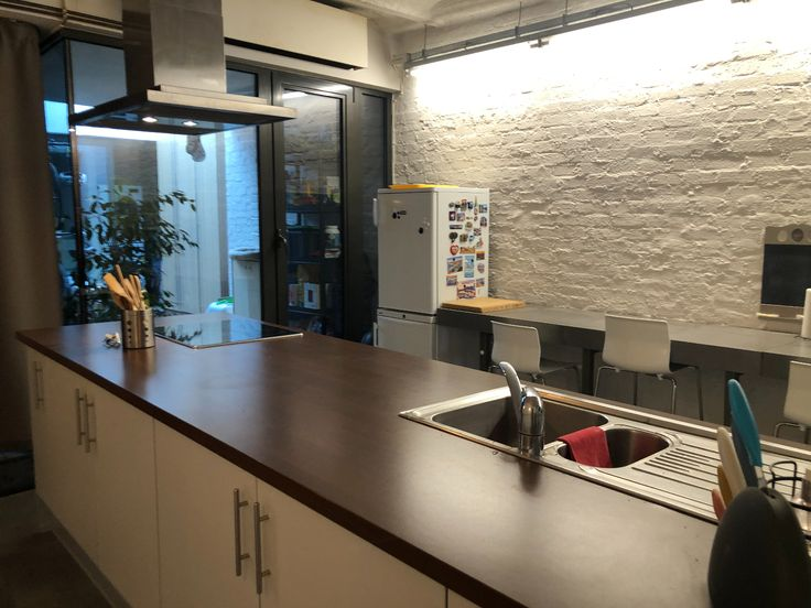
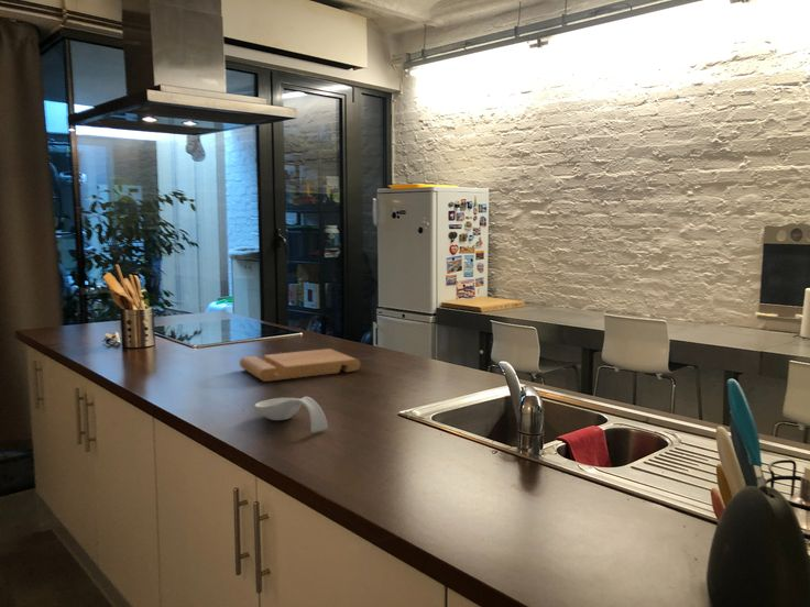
+ cutting board (299, 363)
+ spoon rest (292, 408)
